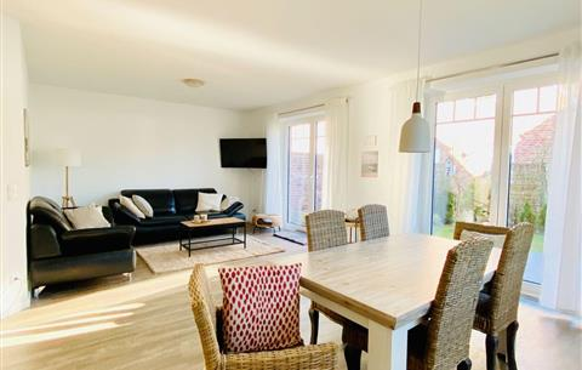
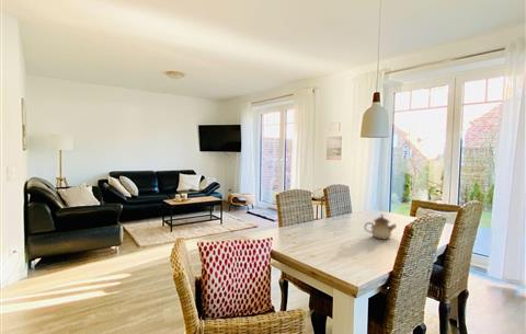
+ teapot (379, 224)
